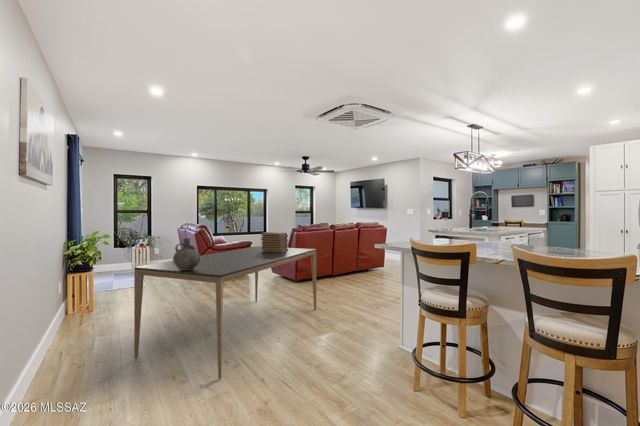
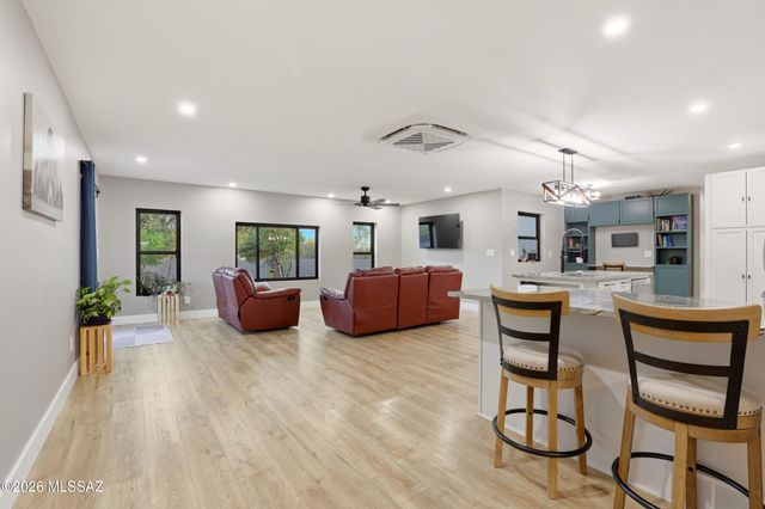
- ceramic jug (186, 253)
- book stack (274, 241)
- dining table (255, 292)
